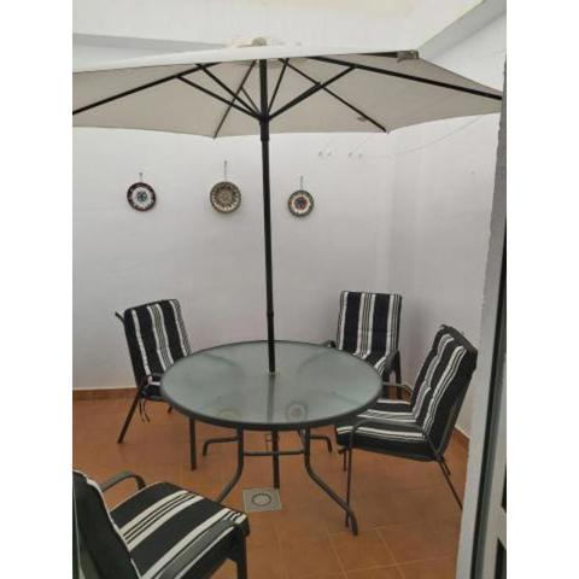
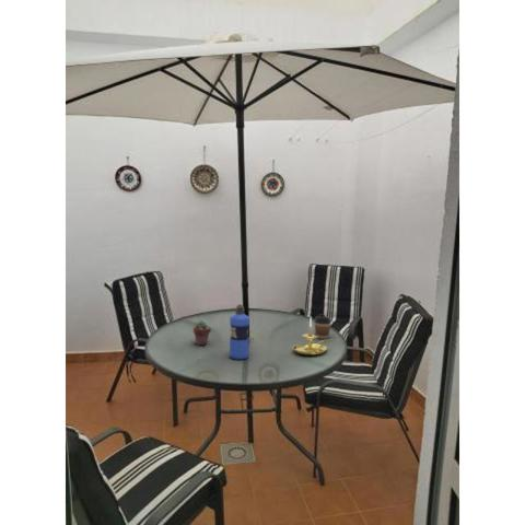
+ candle holder (313, 334)
+ coffee cup (322, 326)
+ water bottle (240, 330)
+ potted succulent (201, 331)
